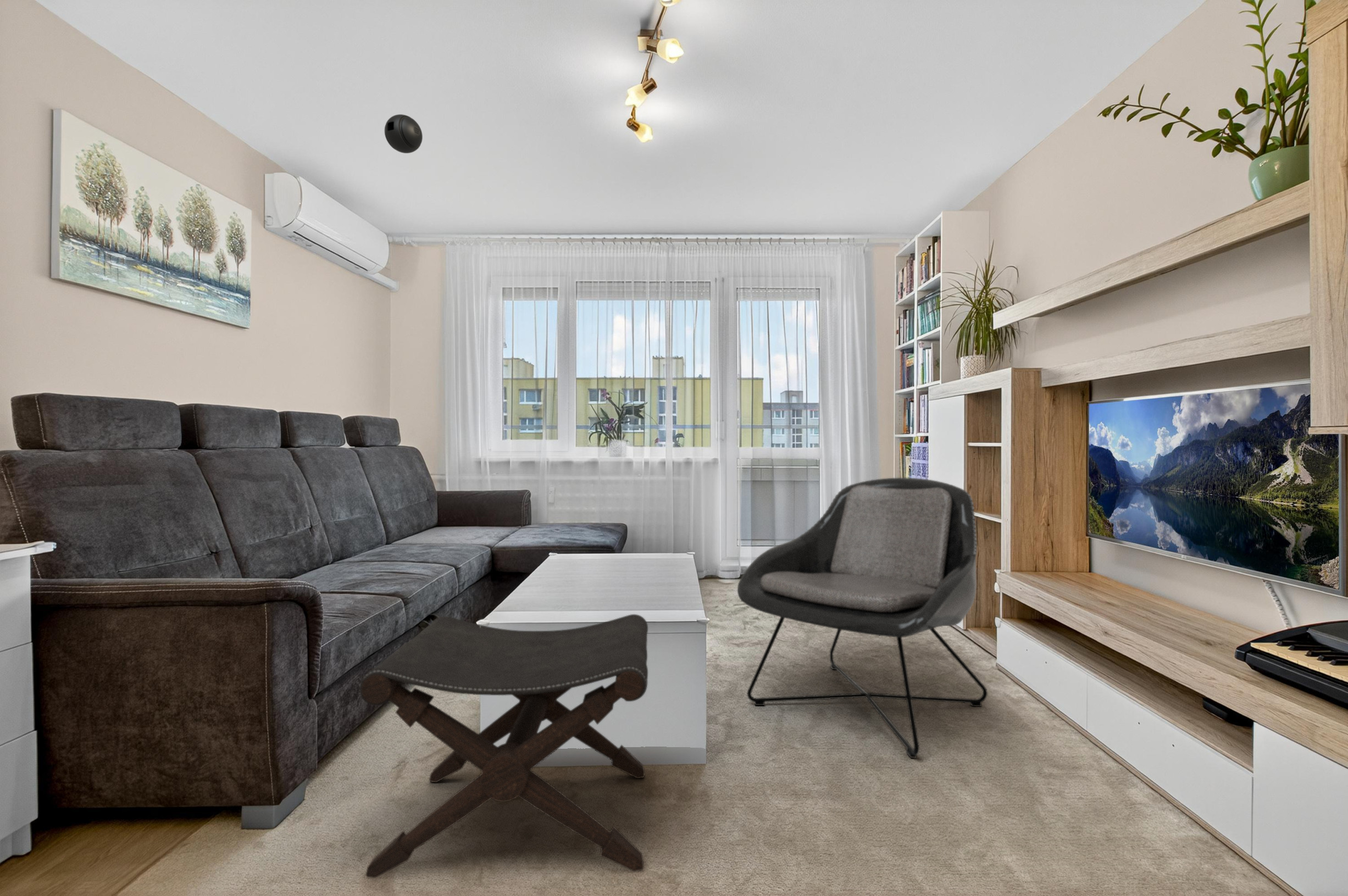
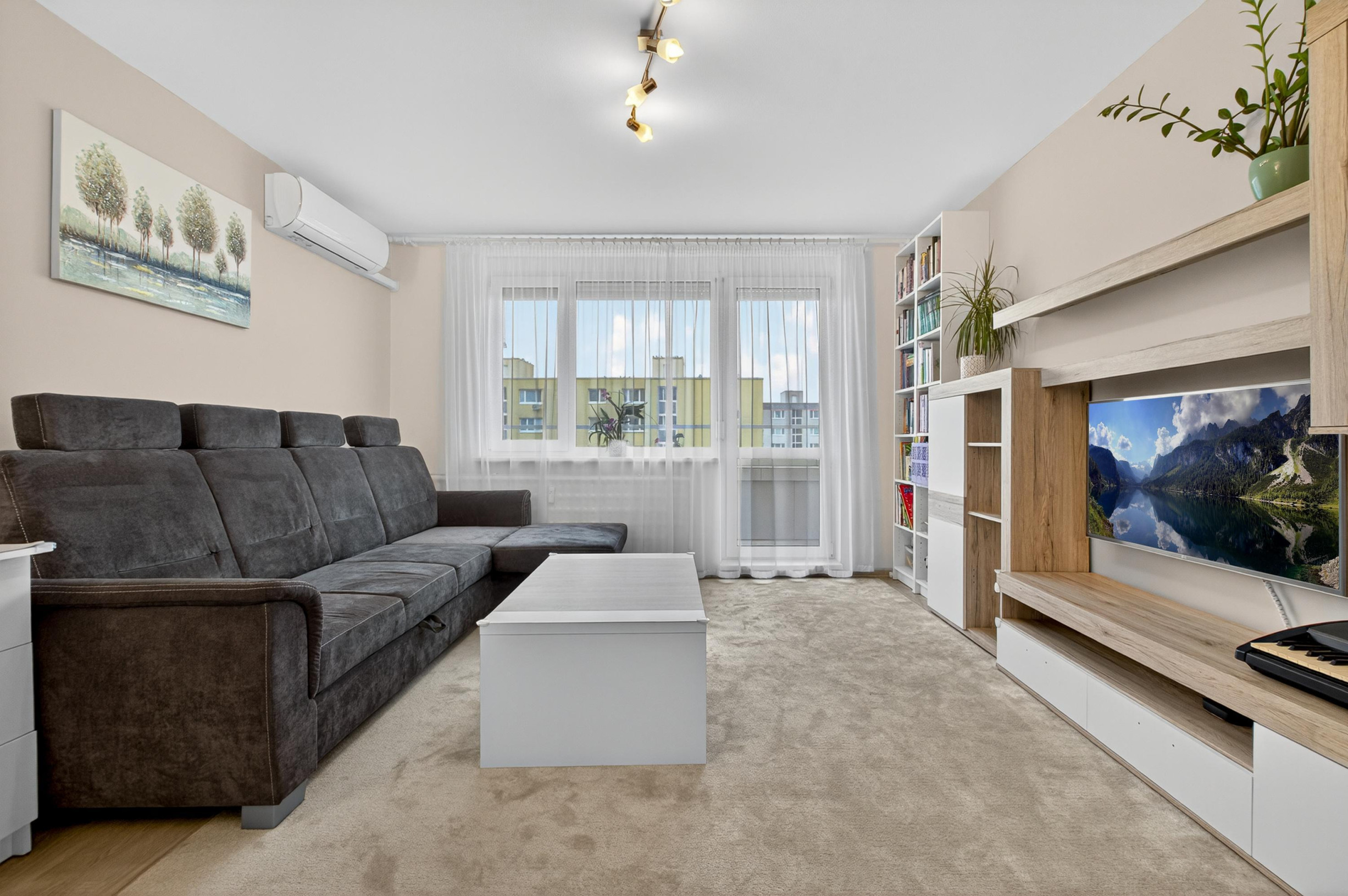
- footstool (525, 728)
- lounge chair (866, 593)
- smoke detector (403, 134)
